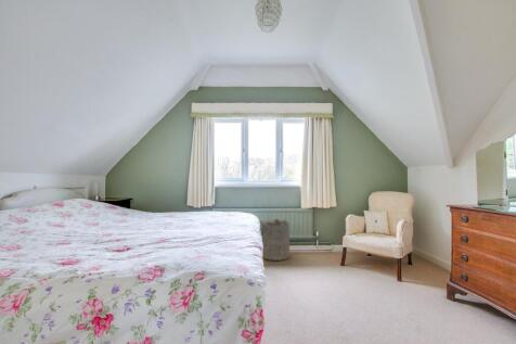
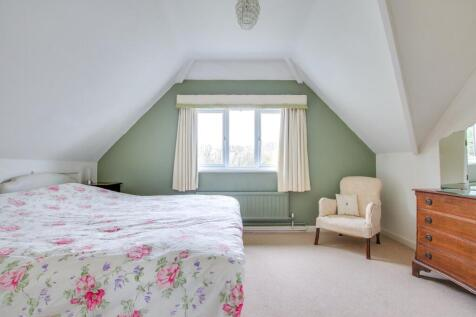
- laundry hamper (273, 238)
